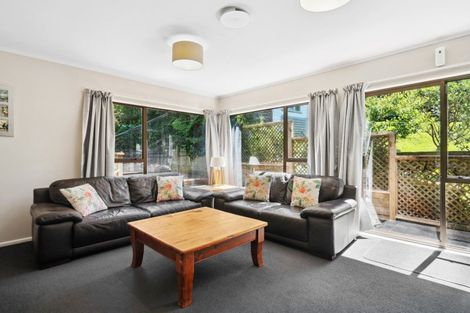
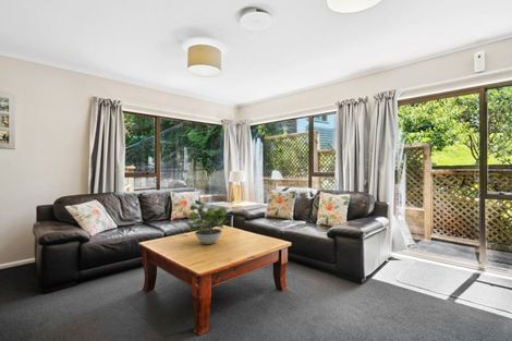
+ potted plant (207, 221)
